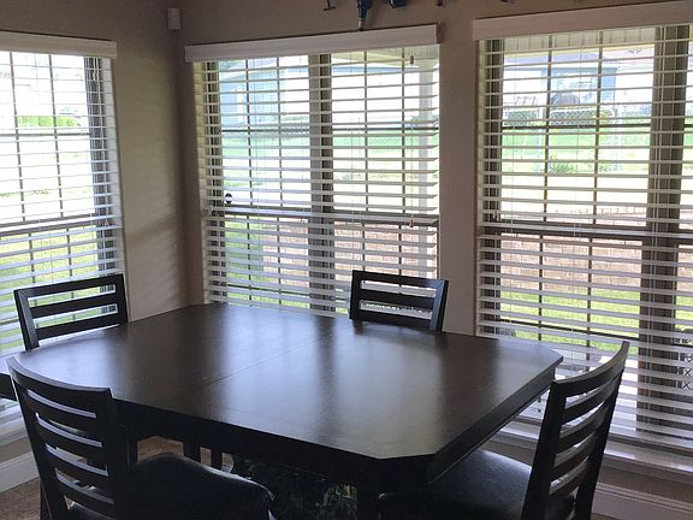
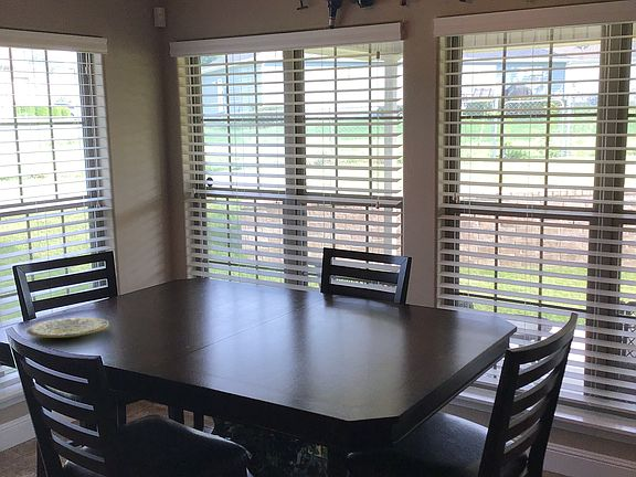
+ plate (68, 330)
